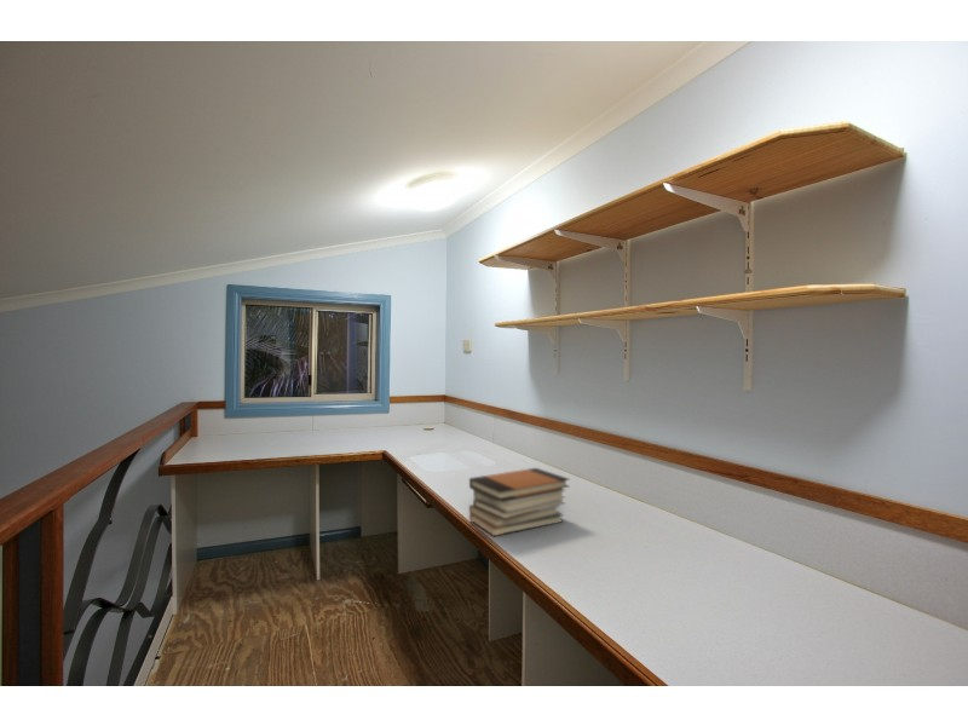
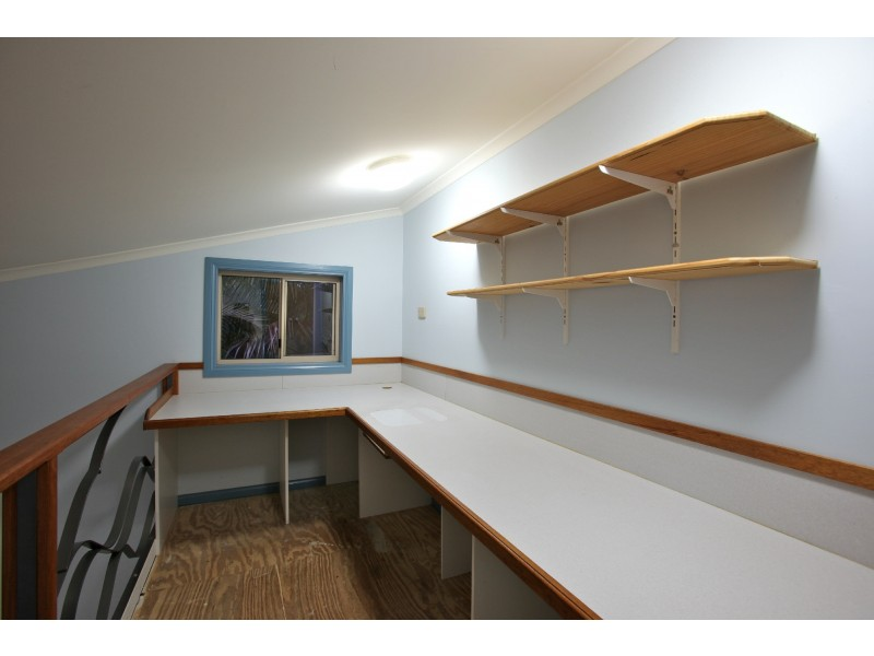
- book stack (518, 499)
